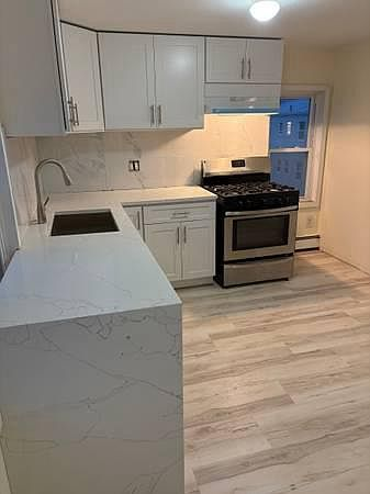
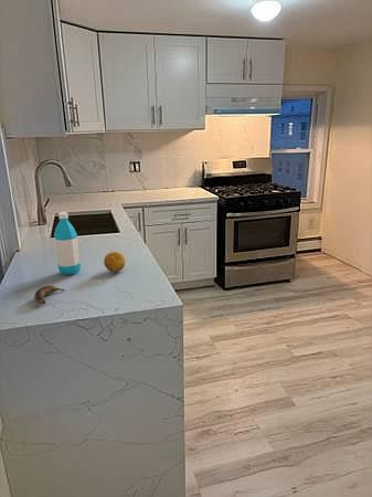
+ water bottle (66, 243)
+ banana (46, 293)
+ fruit (114, 261)
